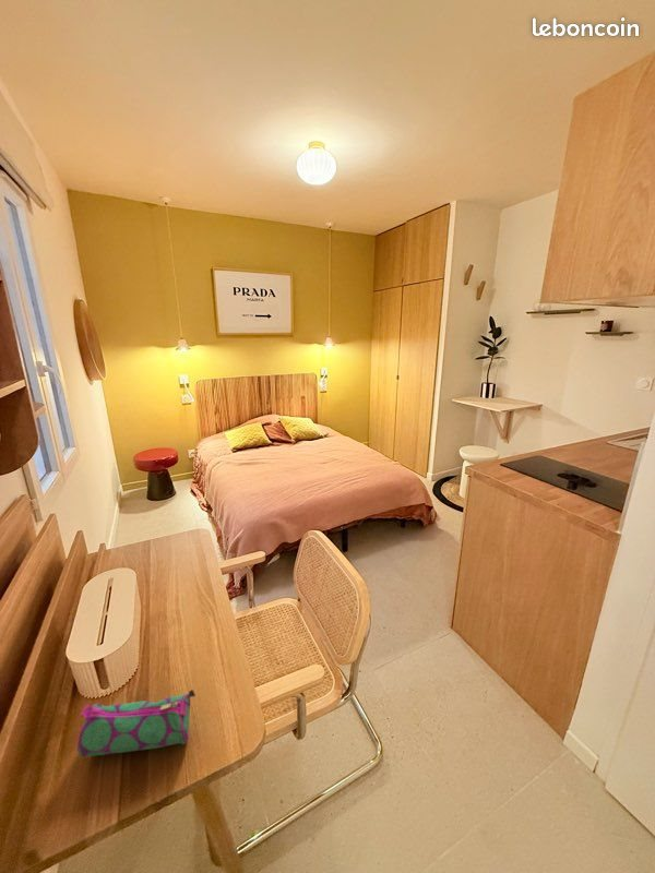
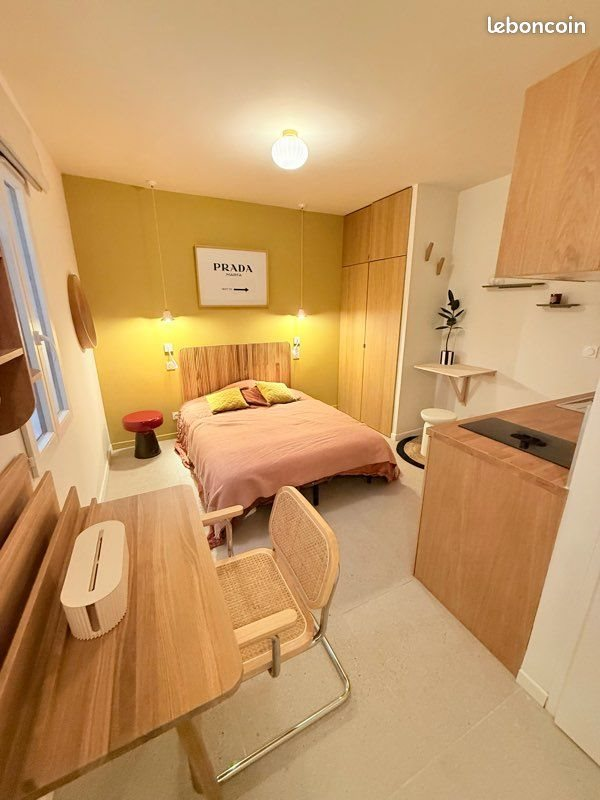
- pencil case (139, 722)
